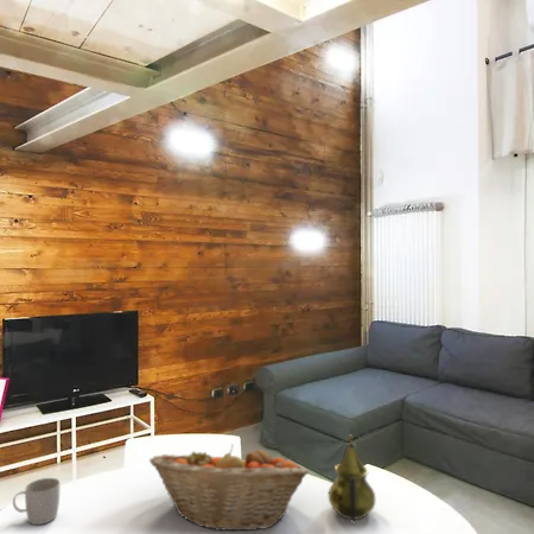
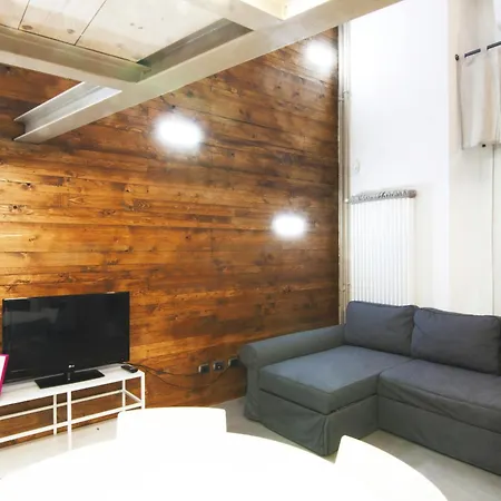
- mug (36, 501)
- fruit basket (228, 477)
- teapot (351, 473)
